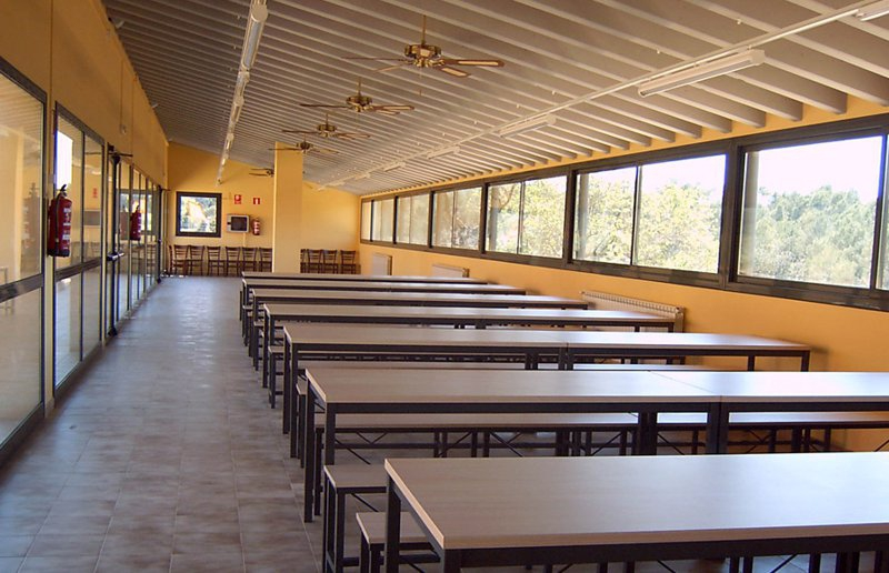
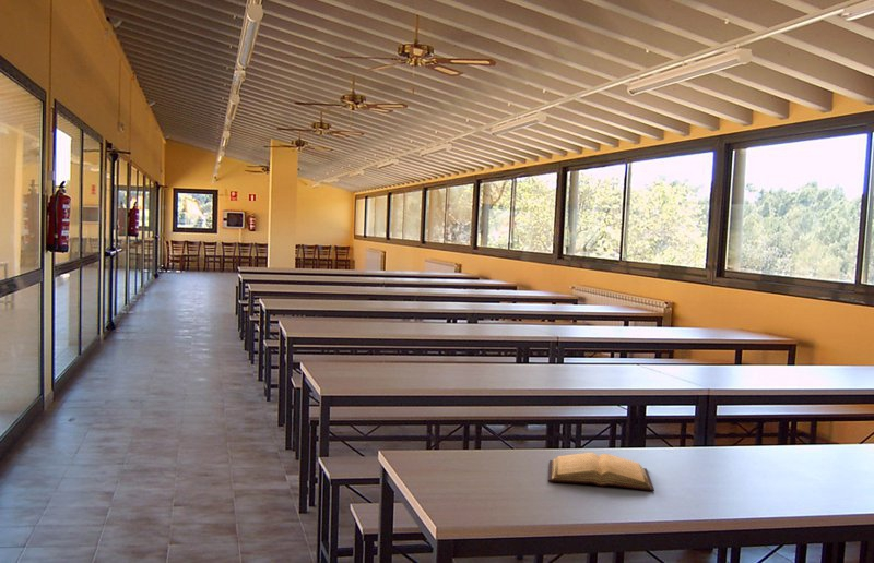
+ book (599, 468)
